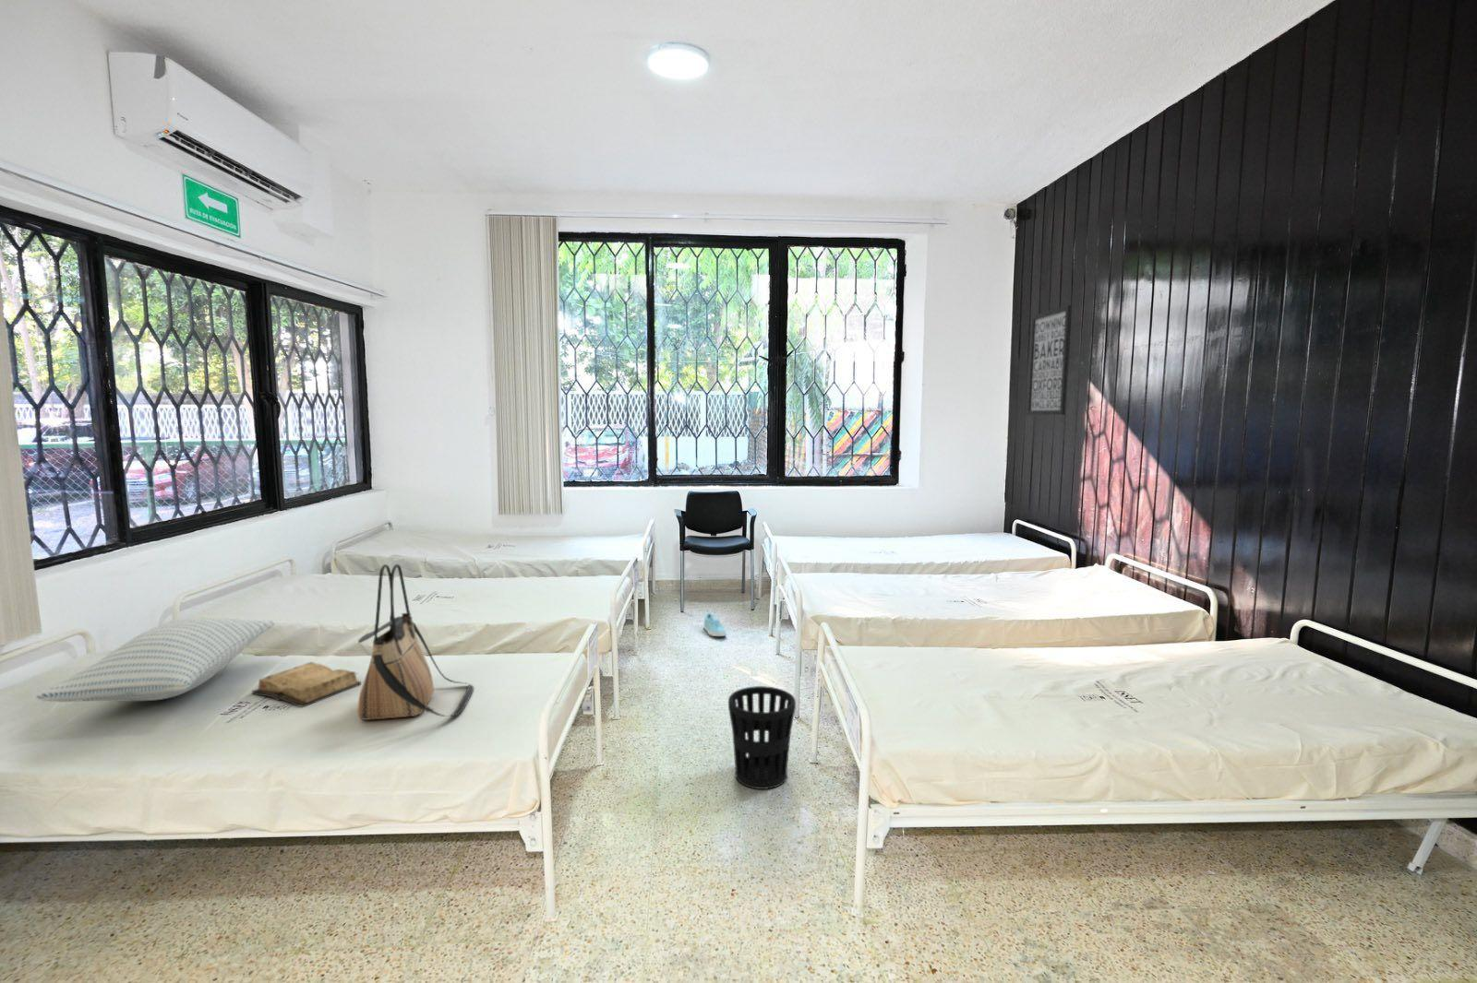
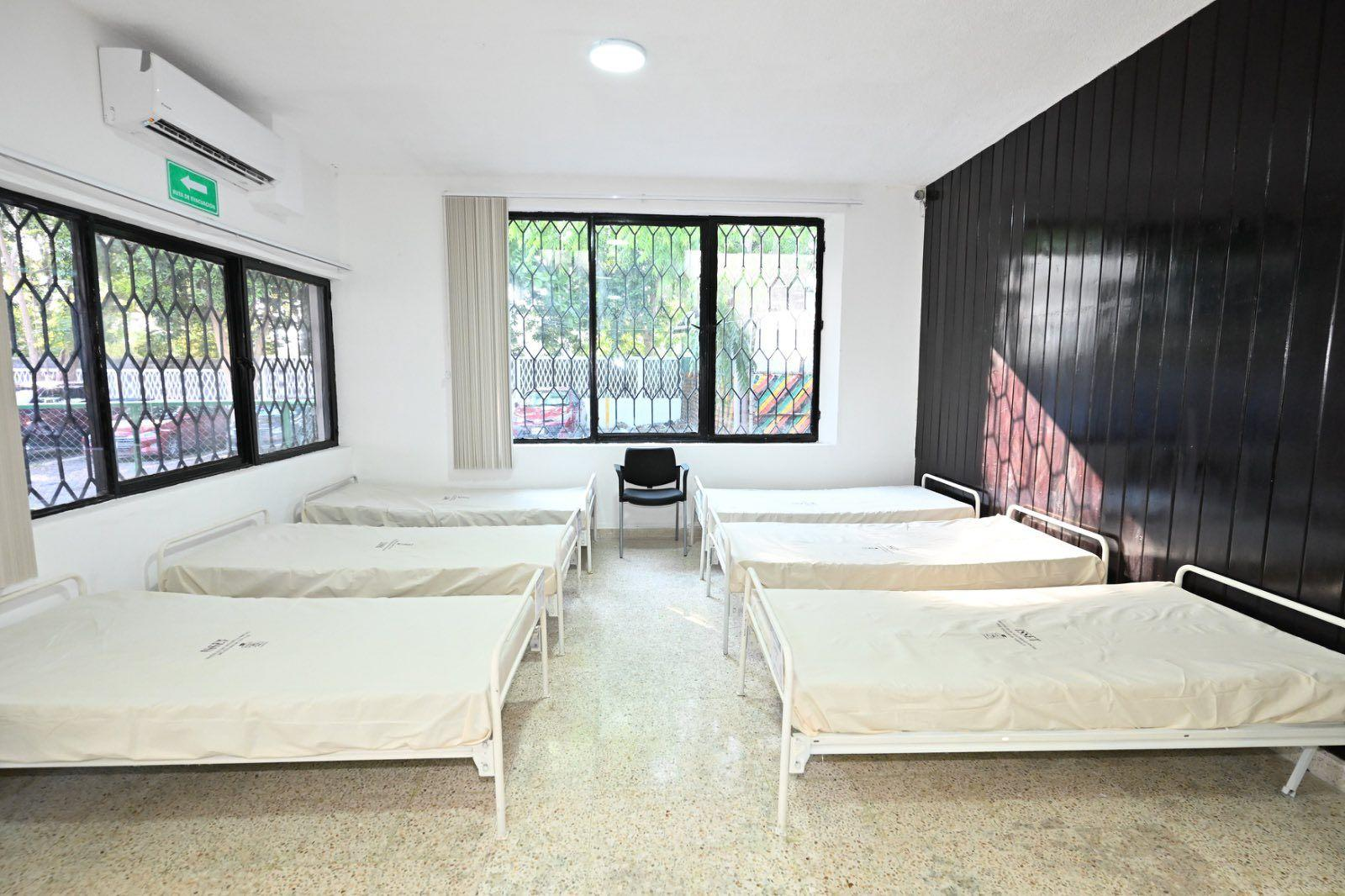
- pillow (174, 656)
- wall art (1048, 363)
- wastebasket (761, 737)
- sneaker (714, 623)
- tote bag (412, 637)
- diary (310, 681)
